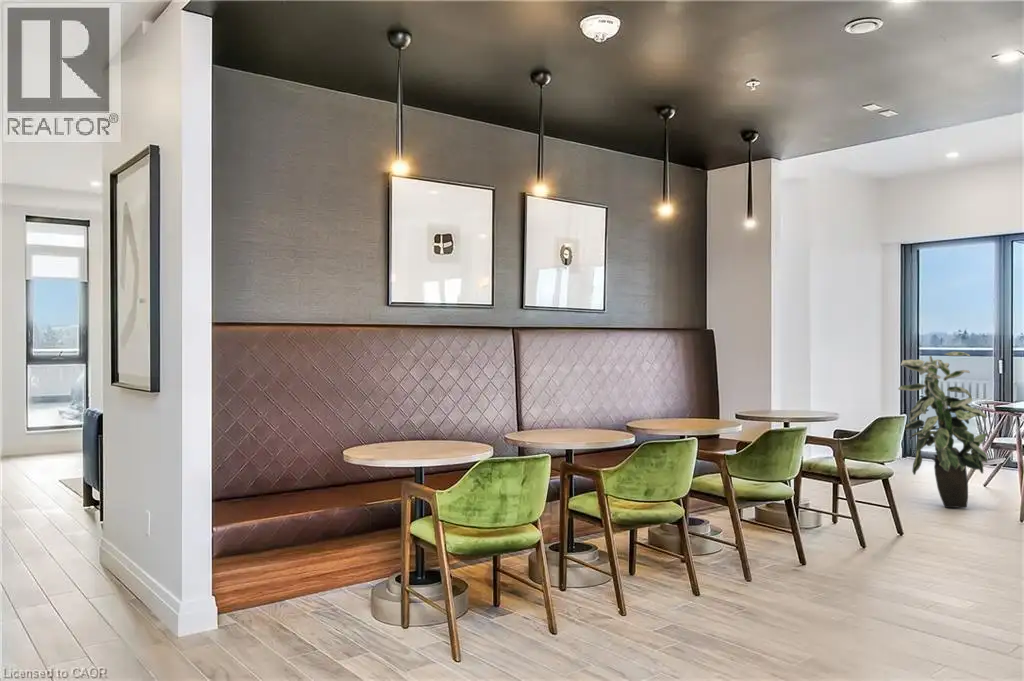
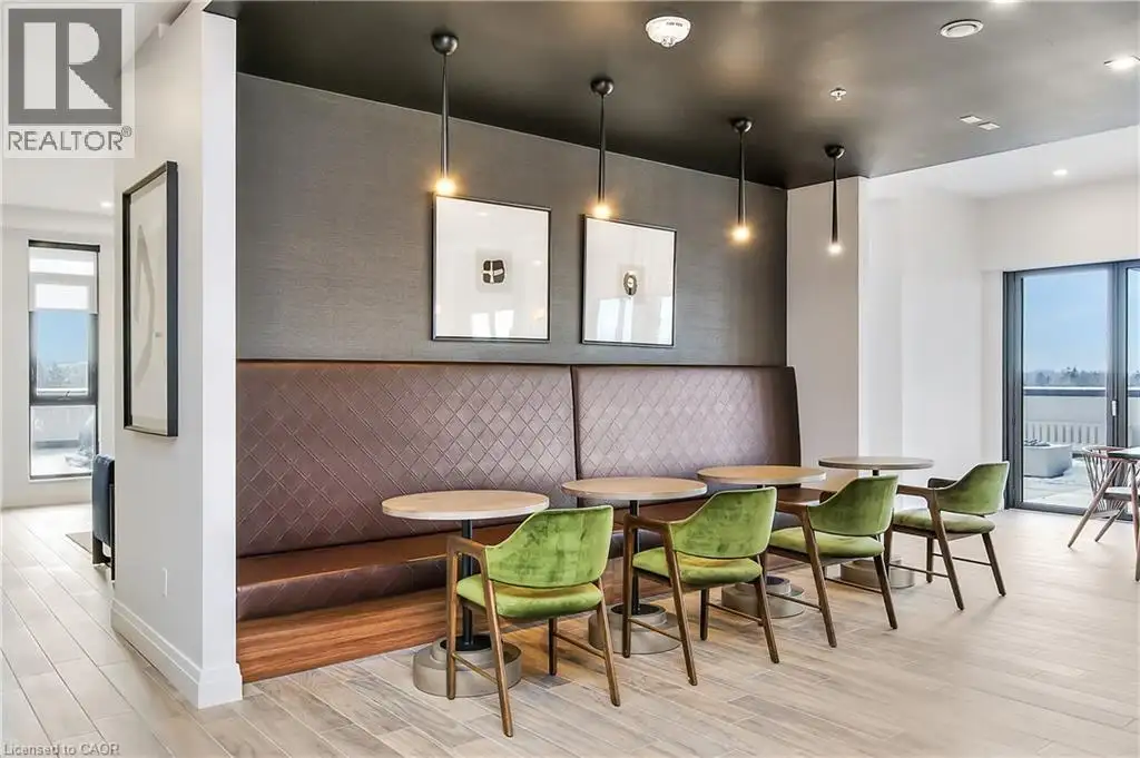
- indoor plant (946, 429)
